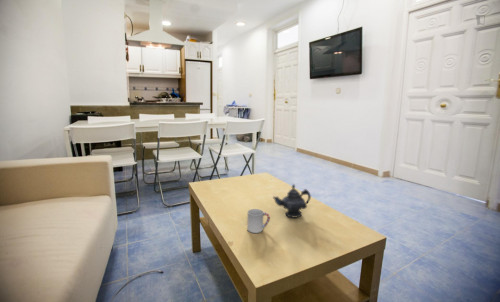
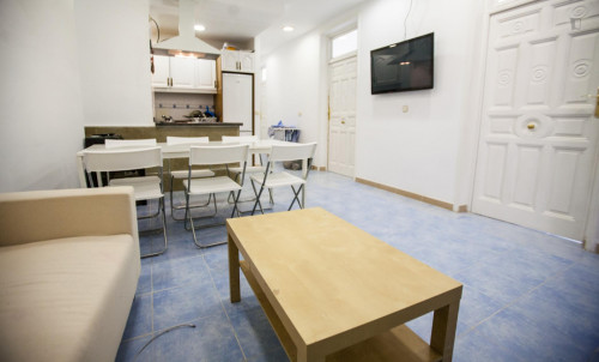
- cup (258, 220)
- teapot (292, 199)
